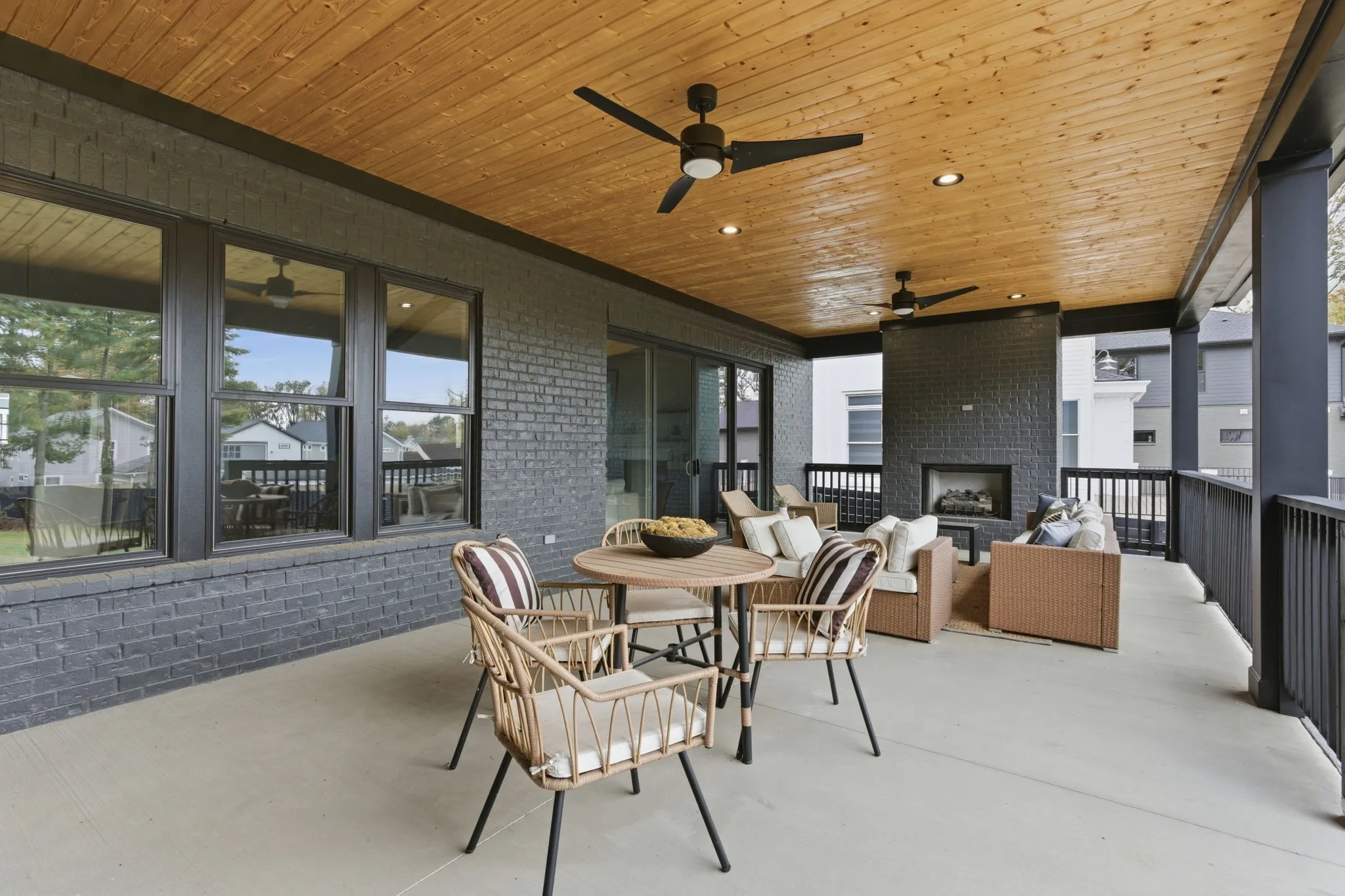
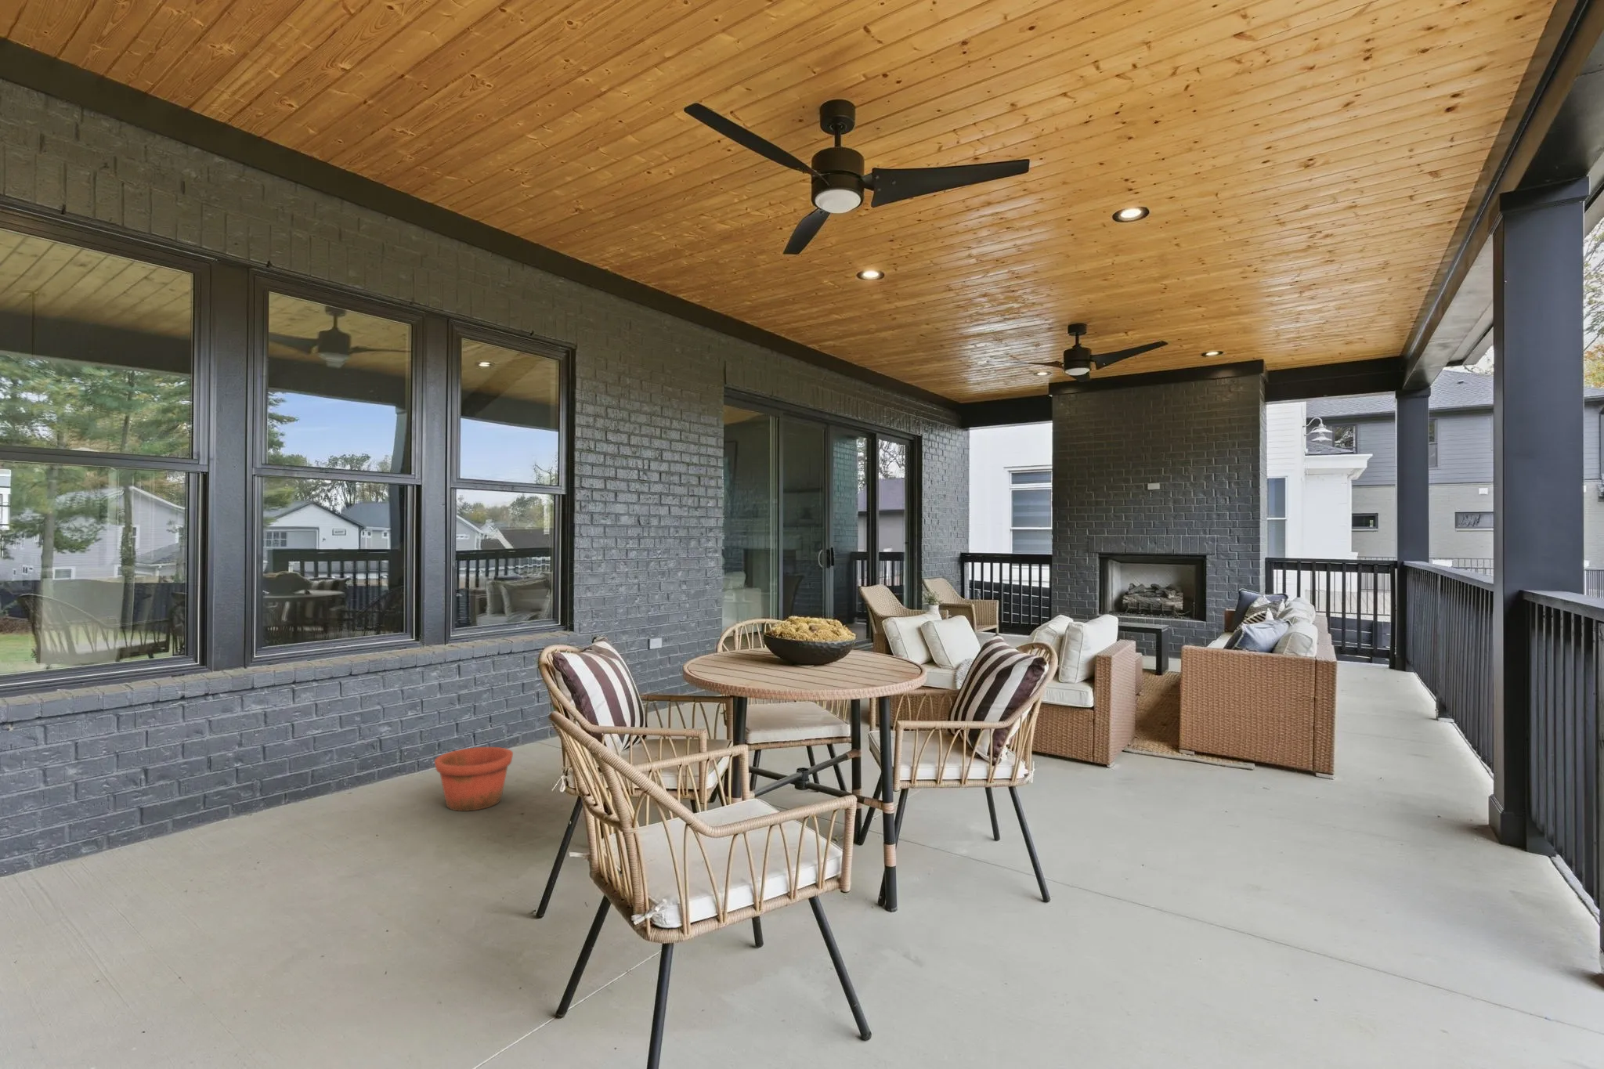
+ pot (473, 779)
